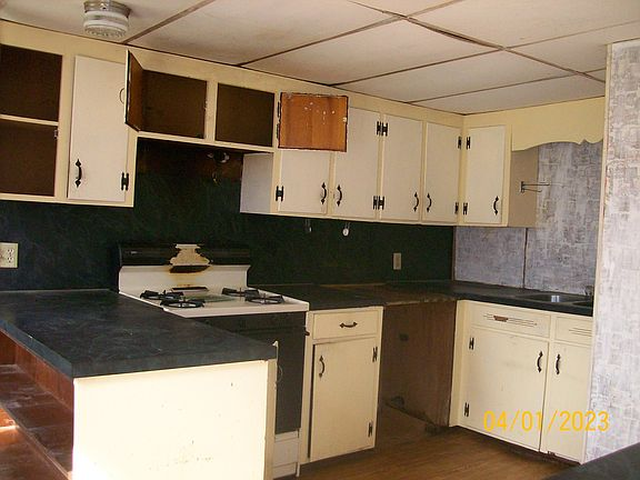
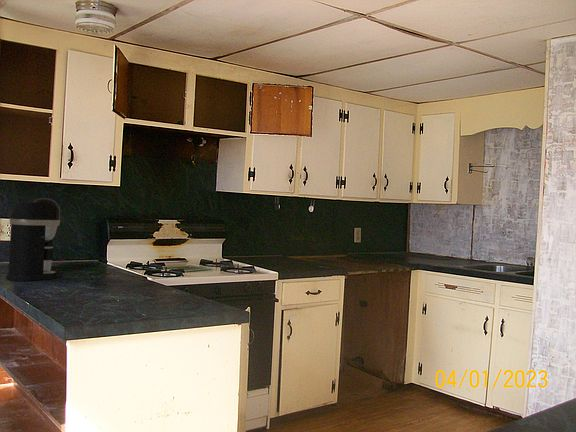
+ coffee maker (34, 238)
